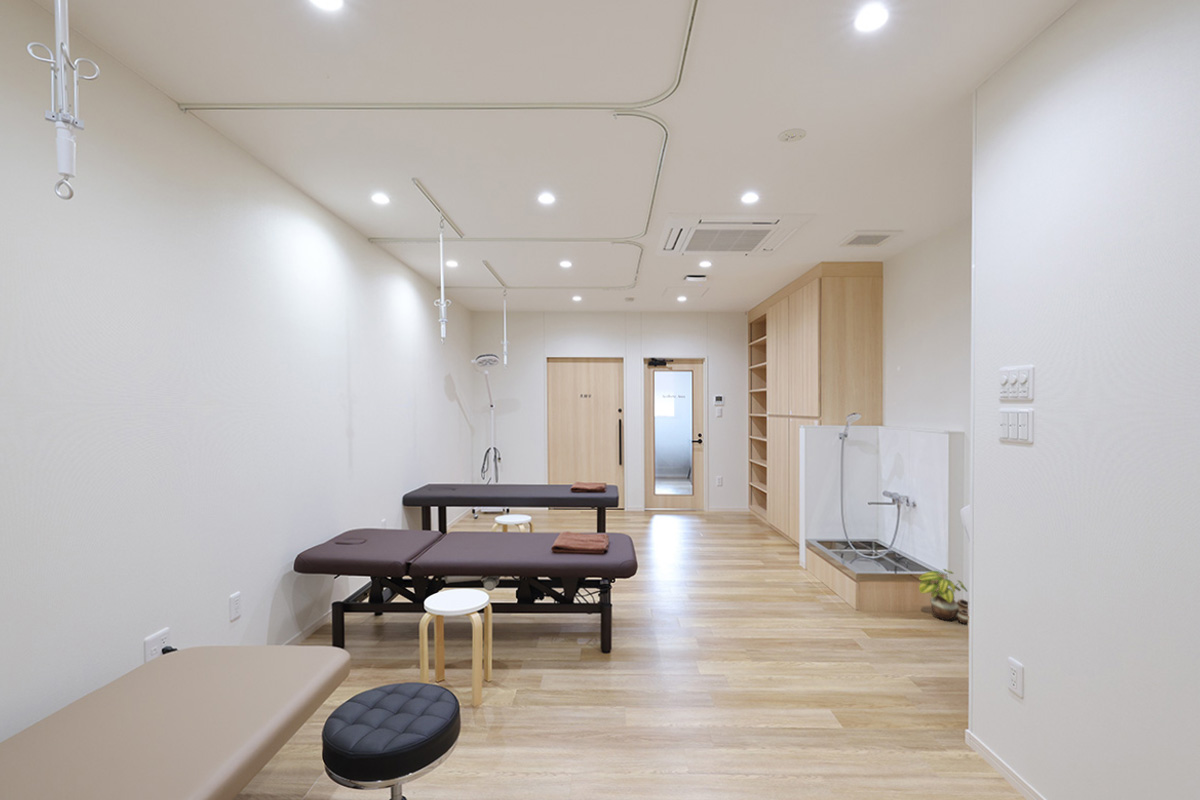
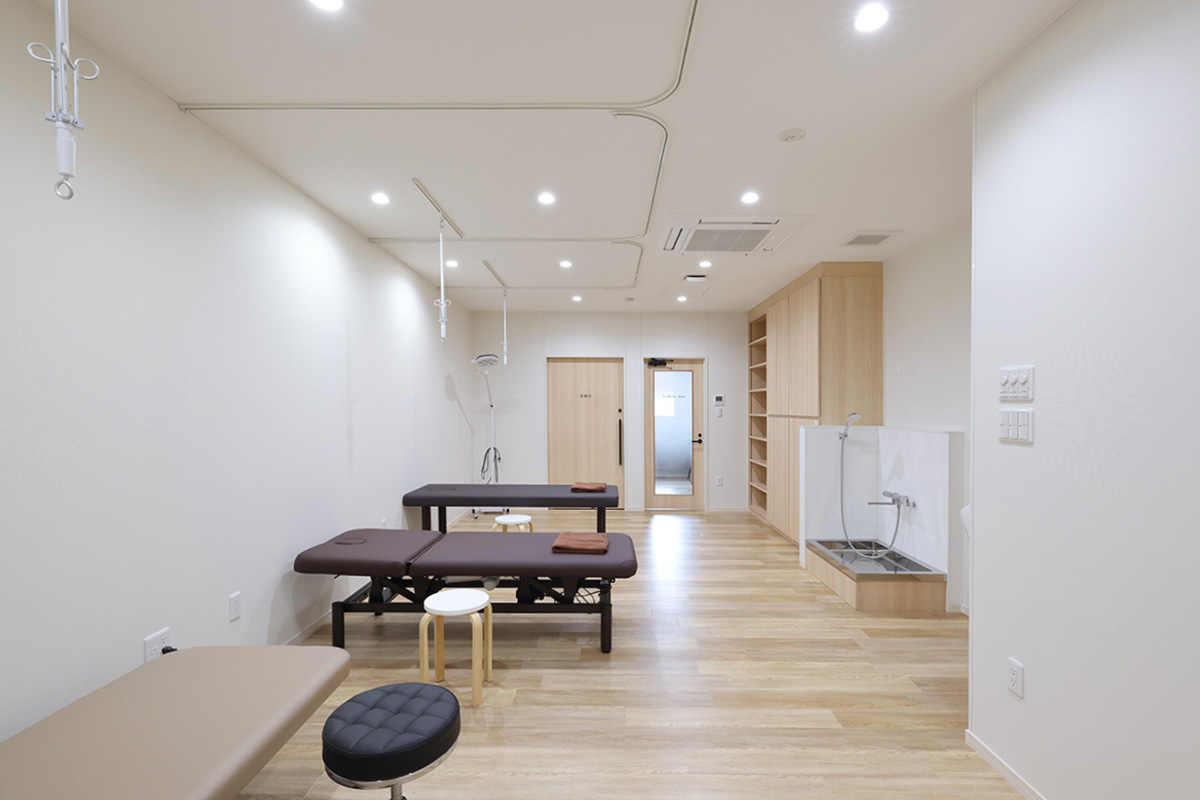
- potted plant (947, 594)
